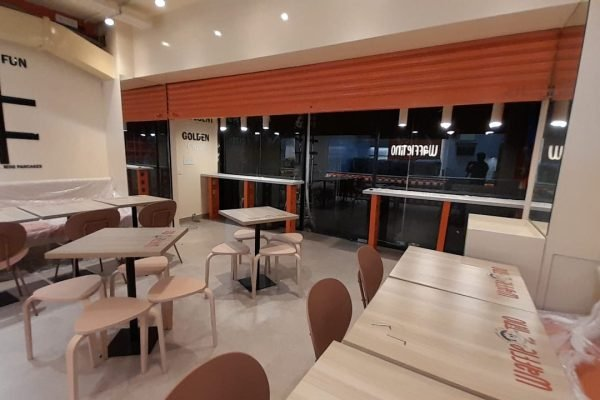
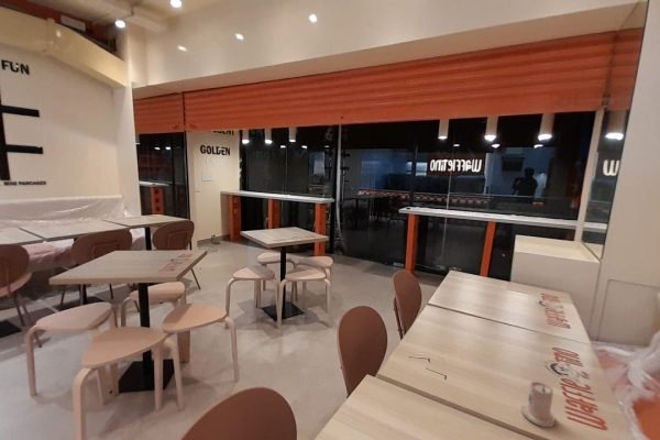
+ candle (539, 399)
